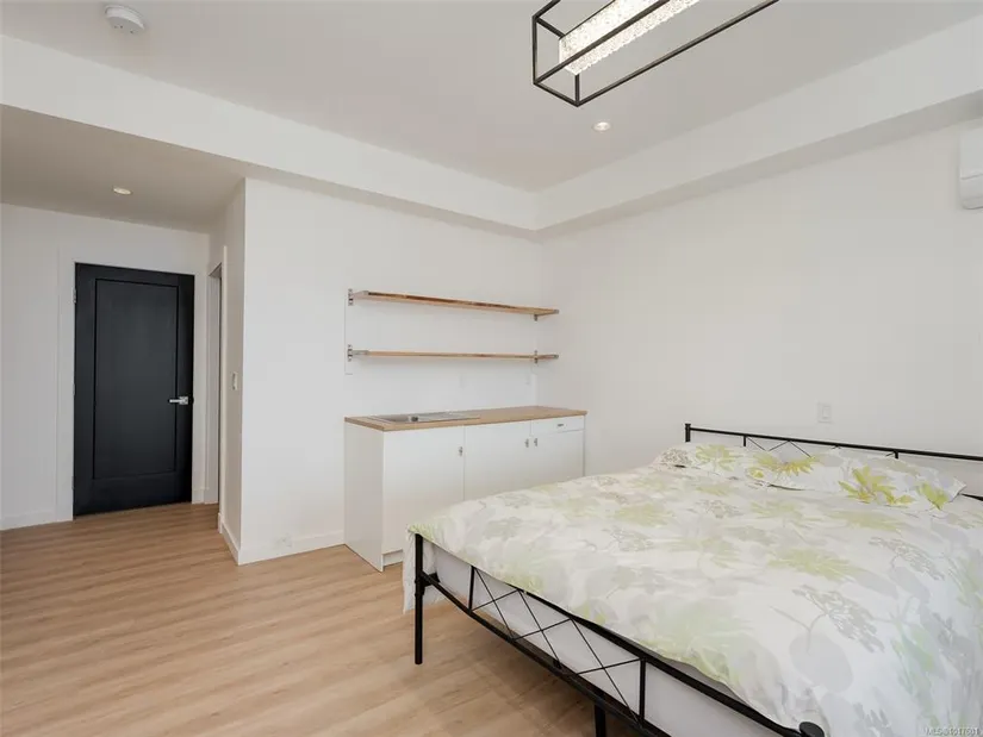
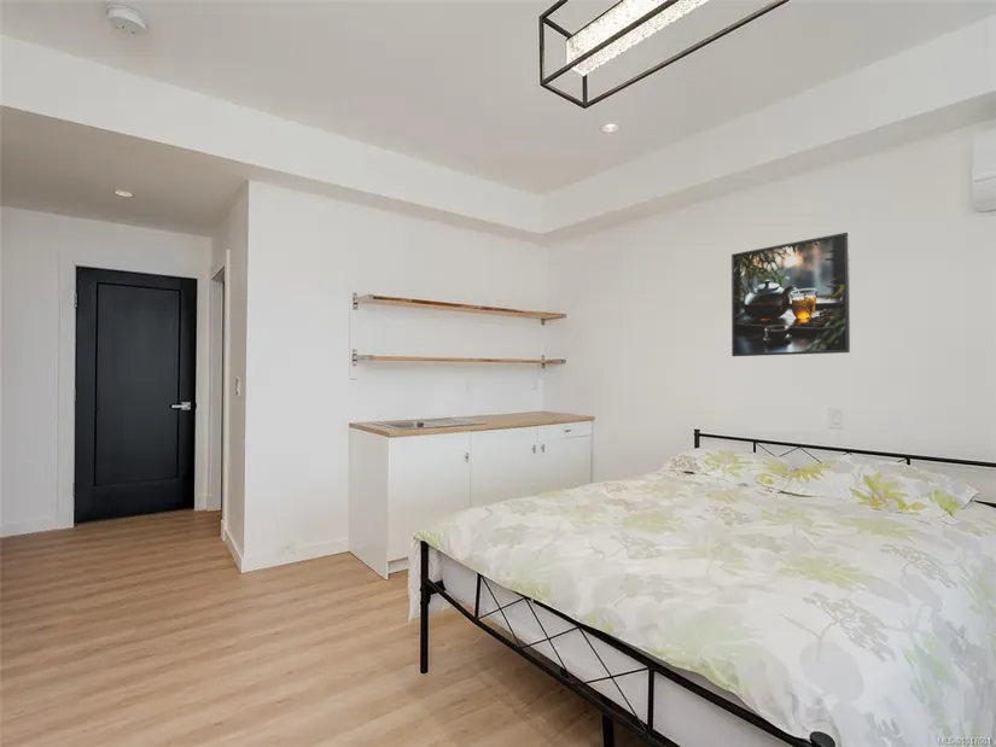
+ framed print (785, 299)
